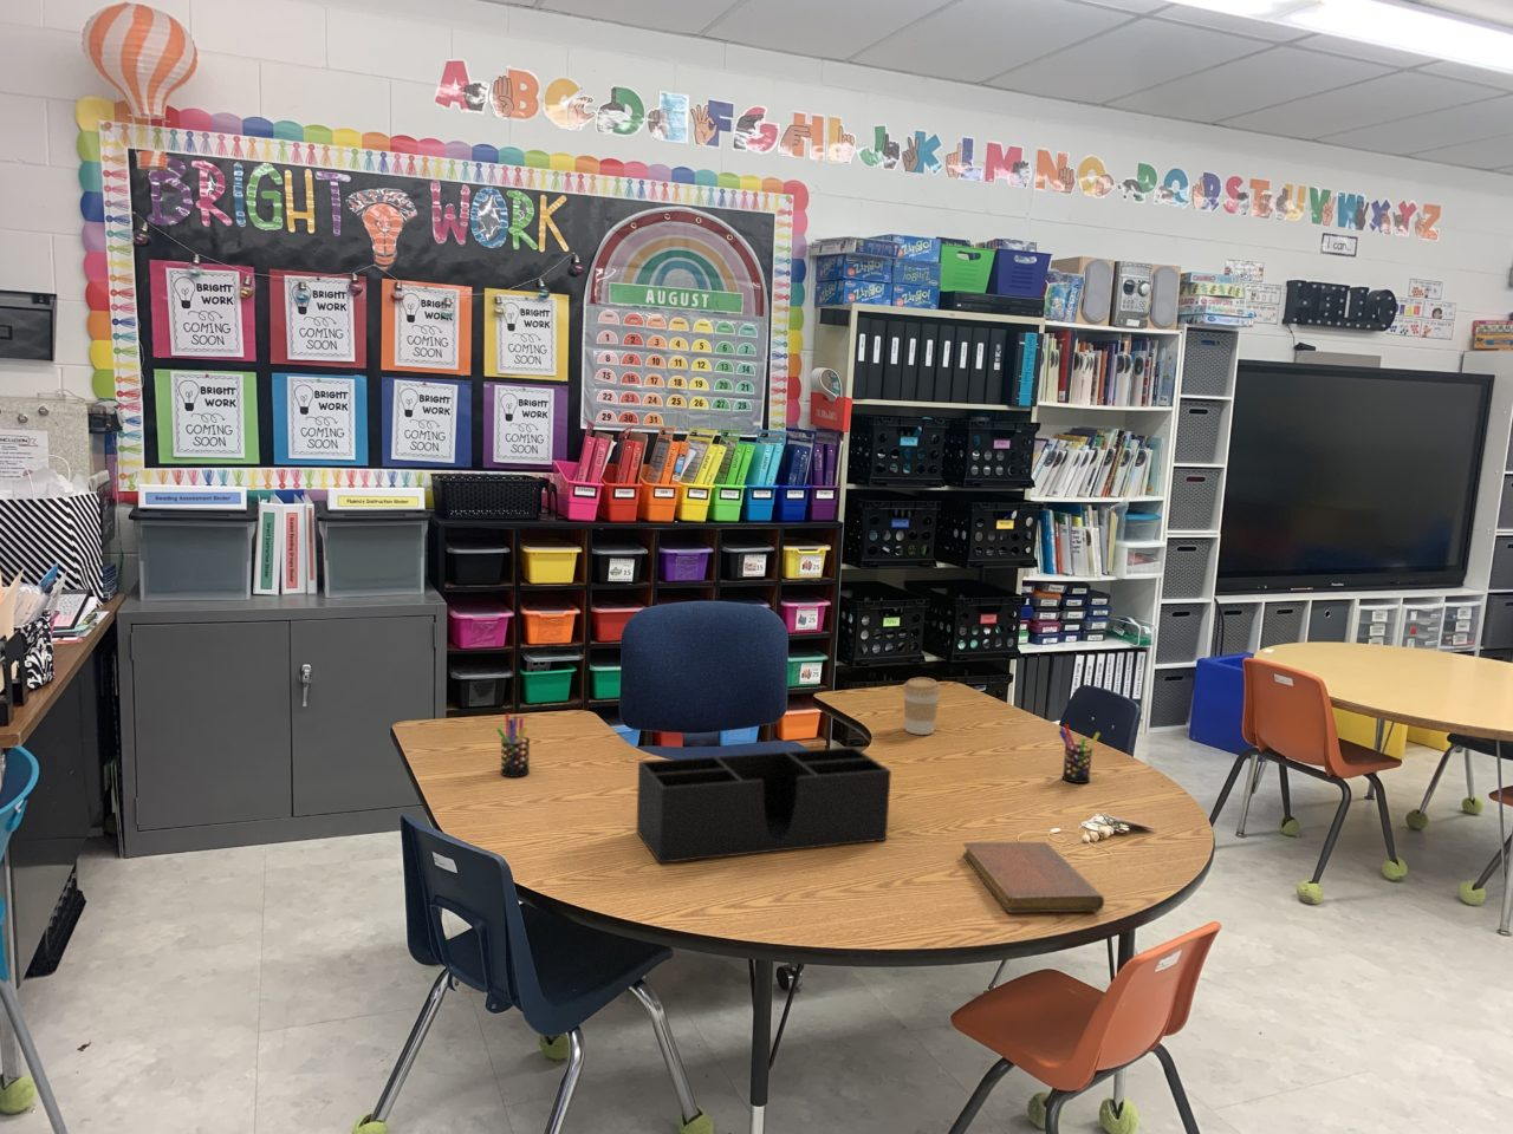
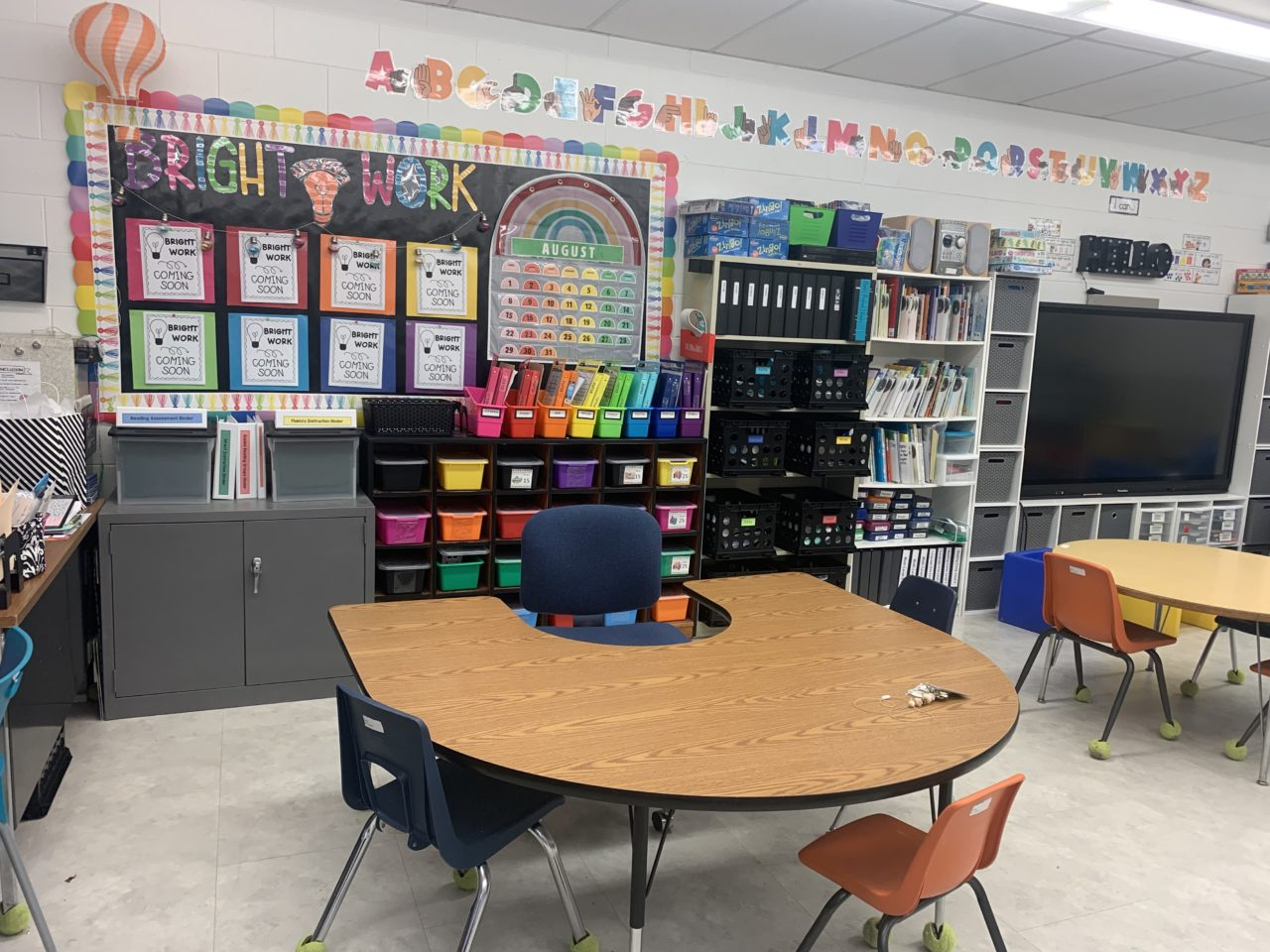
- coffee cup (920, 705)
- notebook (1029, 874)
- pen holder (1077, 753)
- desk organizer (762, 800)
- pen holder (511, 744)
